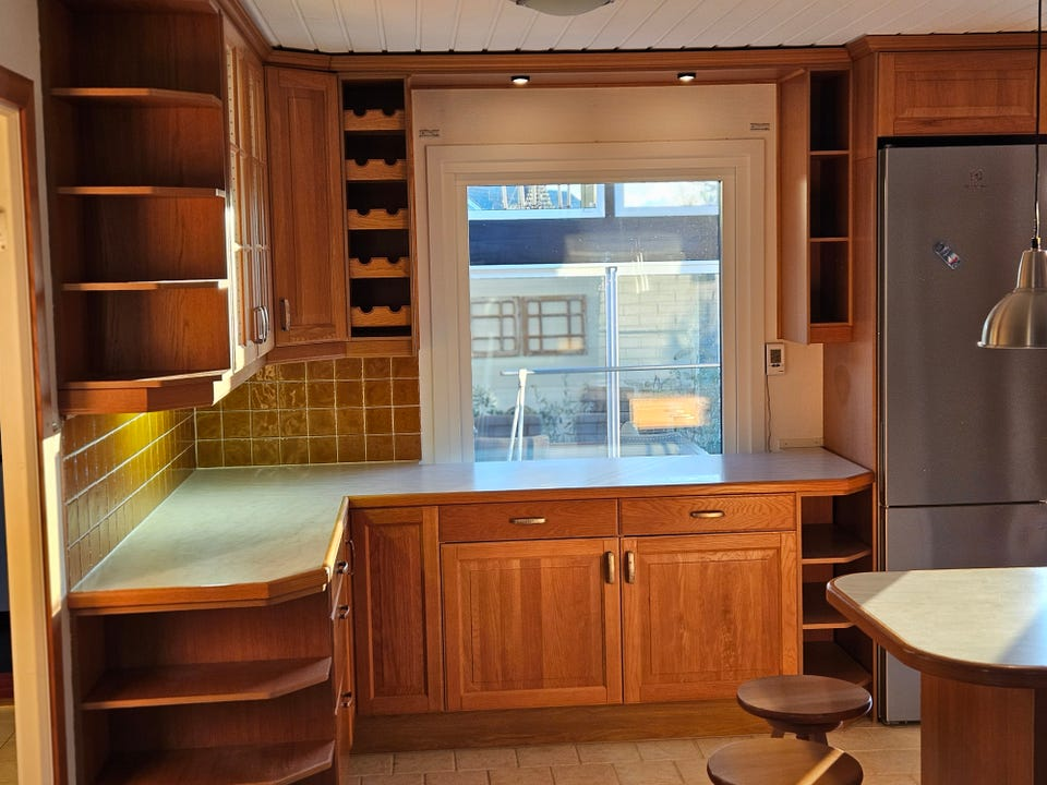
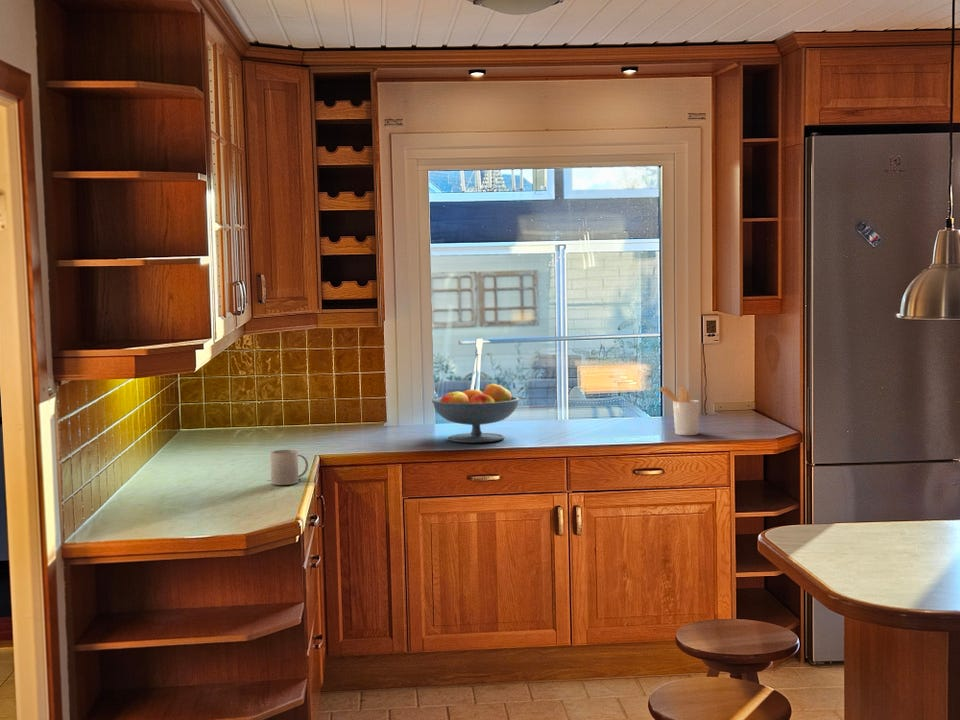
+ mug (289, 466)
+ fruit bowl (475, 411)
+ utensil holder (679, 409)
